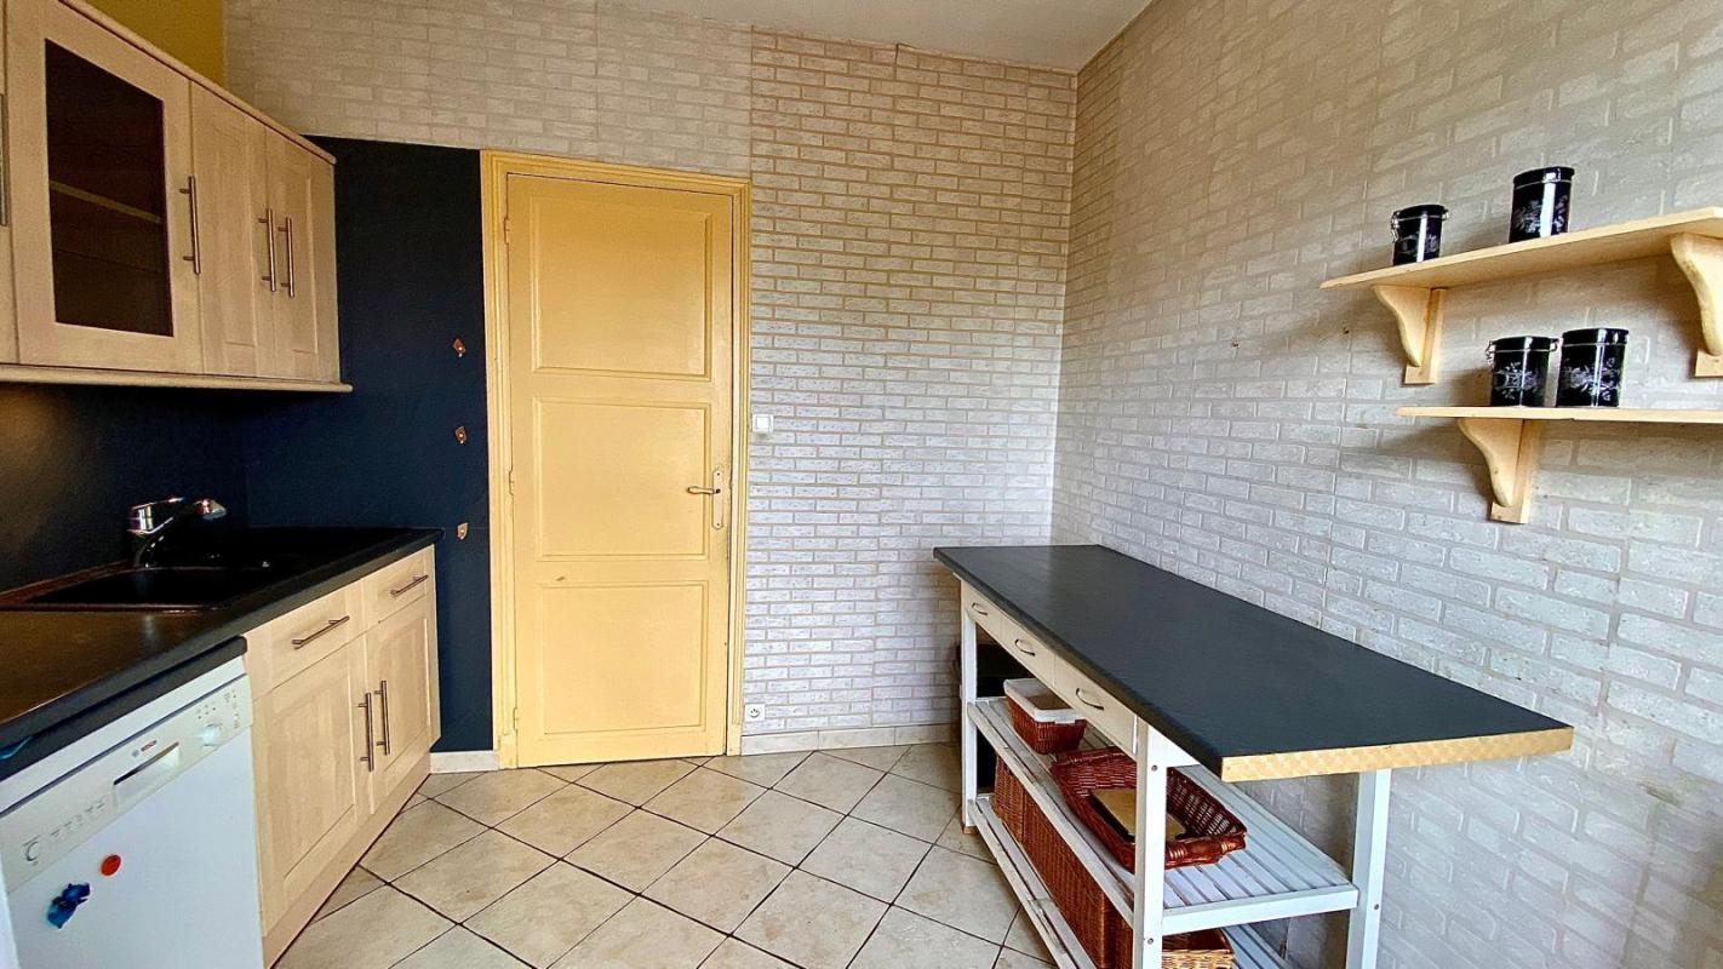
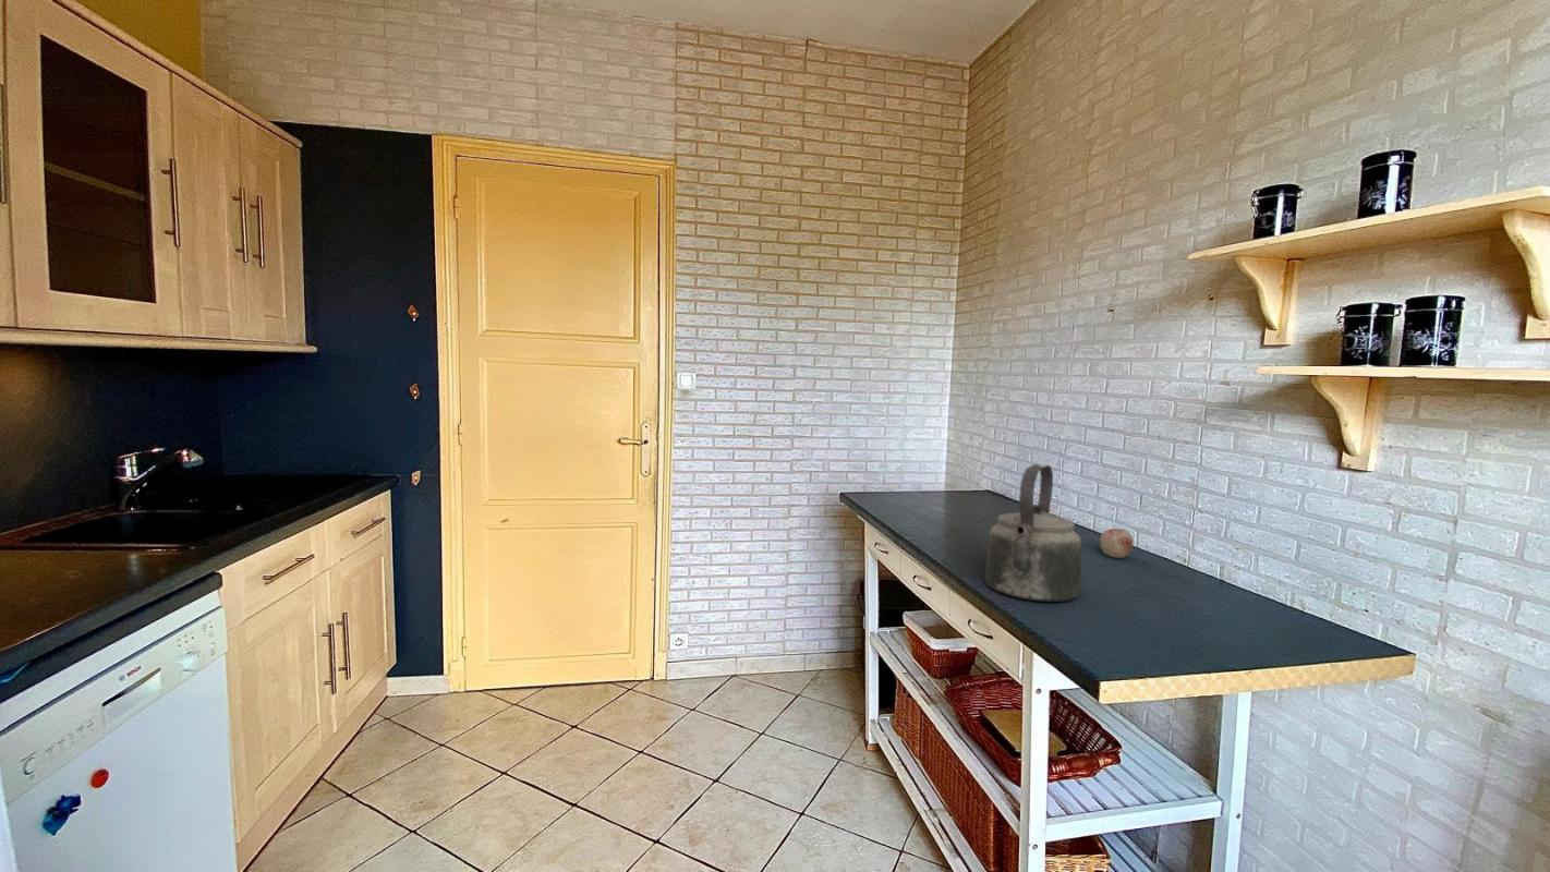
+ apple (1116, 543)
+ kettle (1032, 529)
